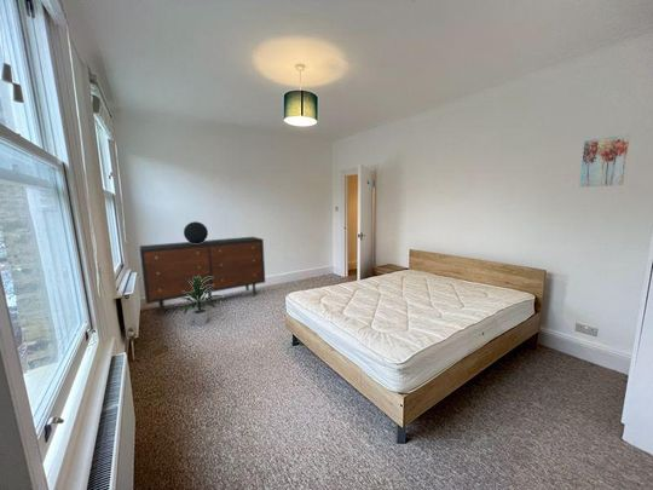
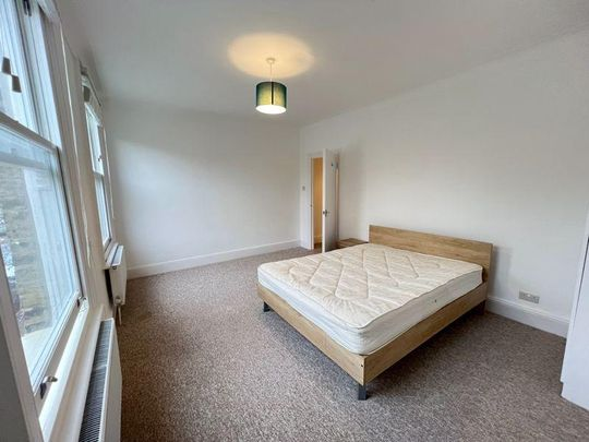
- wall art (602, 162)
- dresser (208, 272)
- indoor plant (198, 299)
- decorative globe (196, 232)
